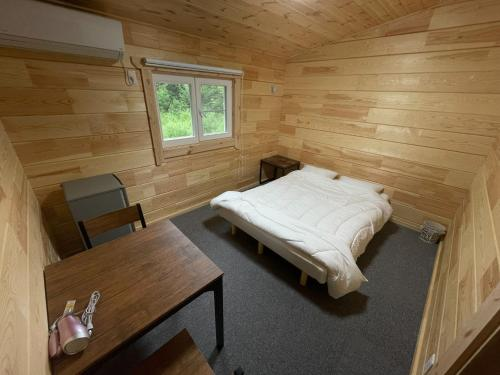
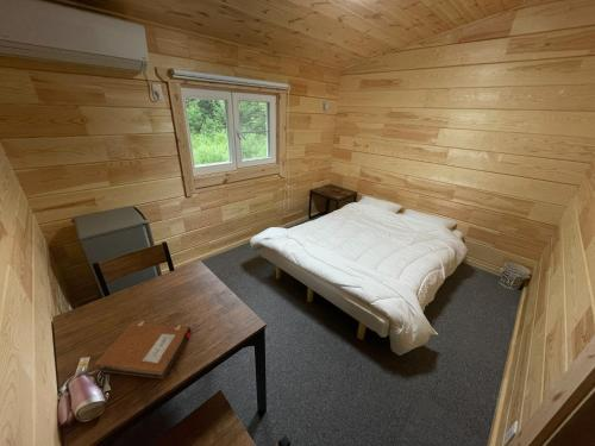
+ notebook (149, 346)
